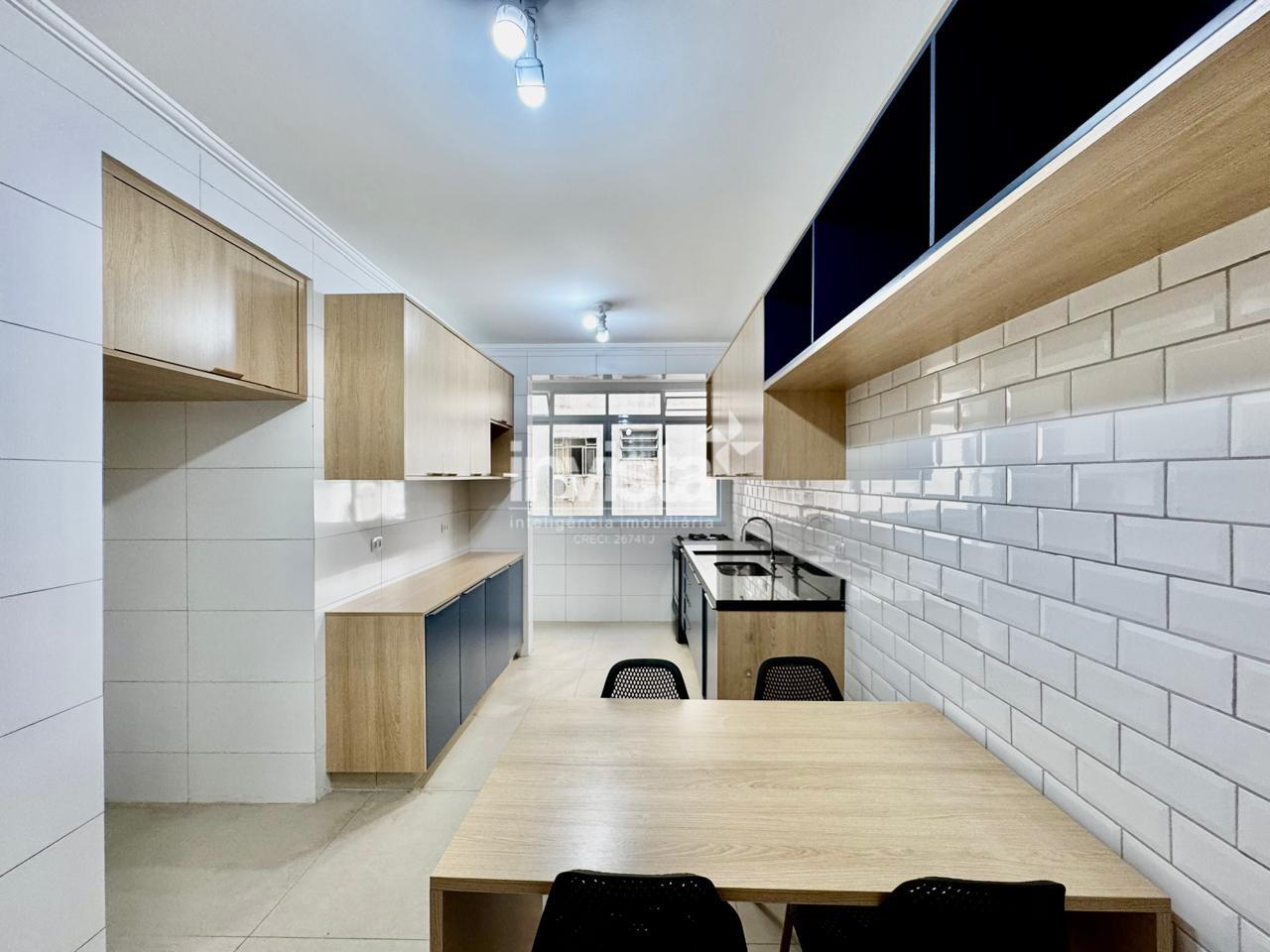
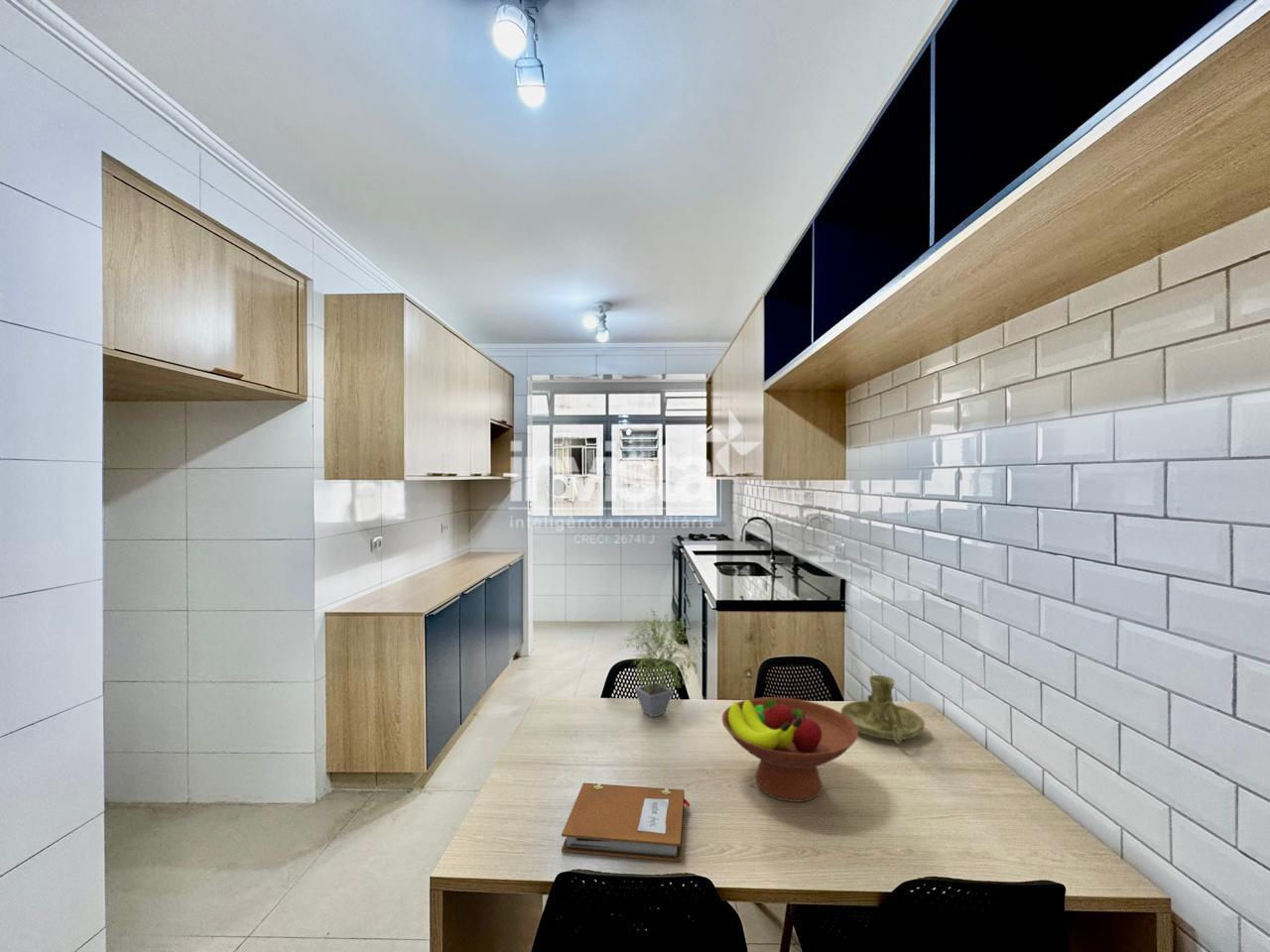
+ notebook (630, 817)
+ candle holder (884, 707)
+ fruit bowl (788, 741)
+ potted plant (661, 658)
